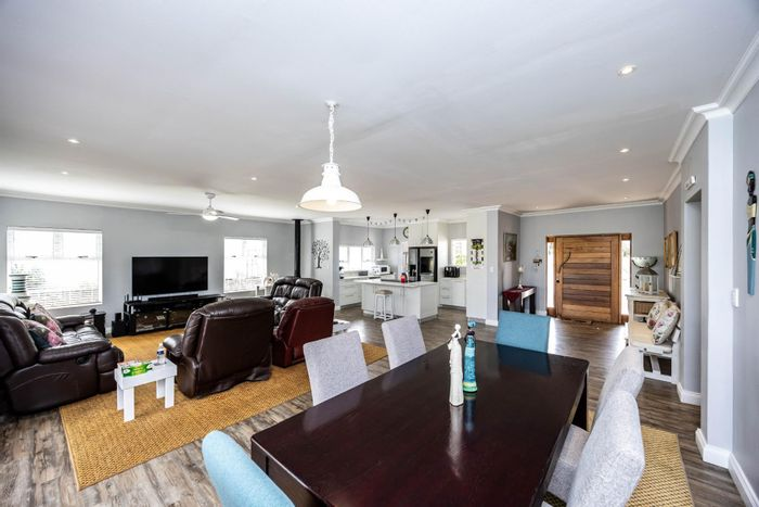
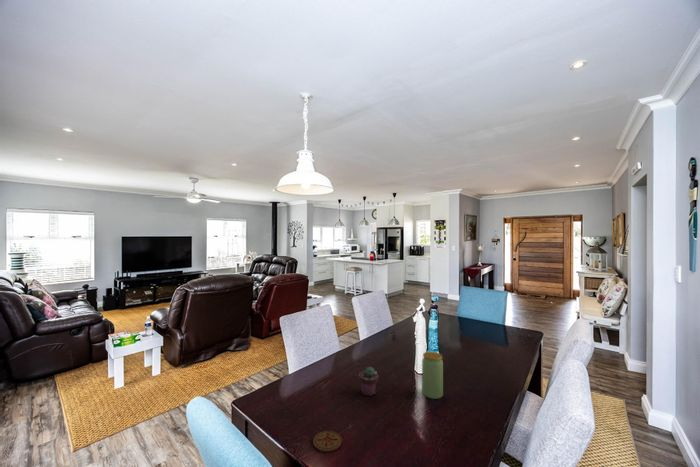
+ coaster (327, 440)
+ jar (432, 374)
+ potted succulent (368, 380)
